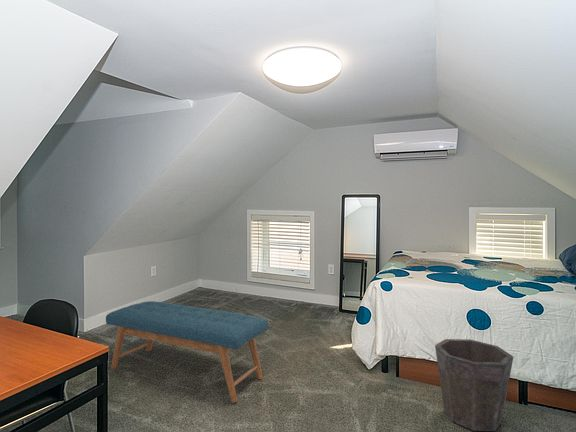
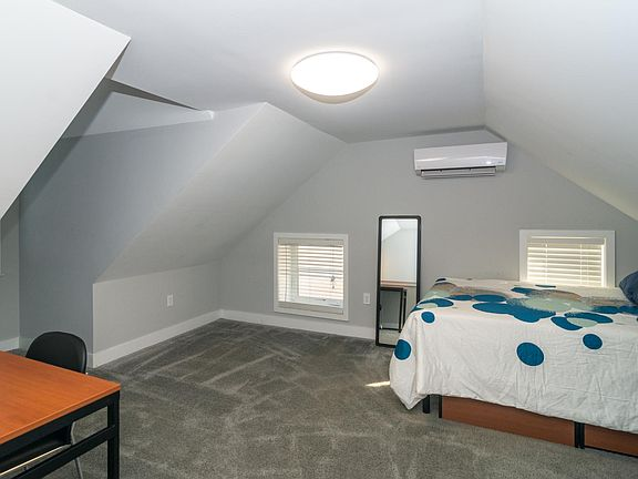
- waste bin (472, 383)
- bench (185, 342)
